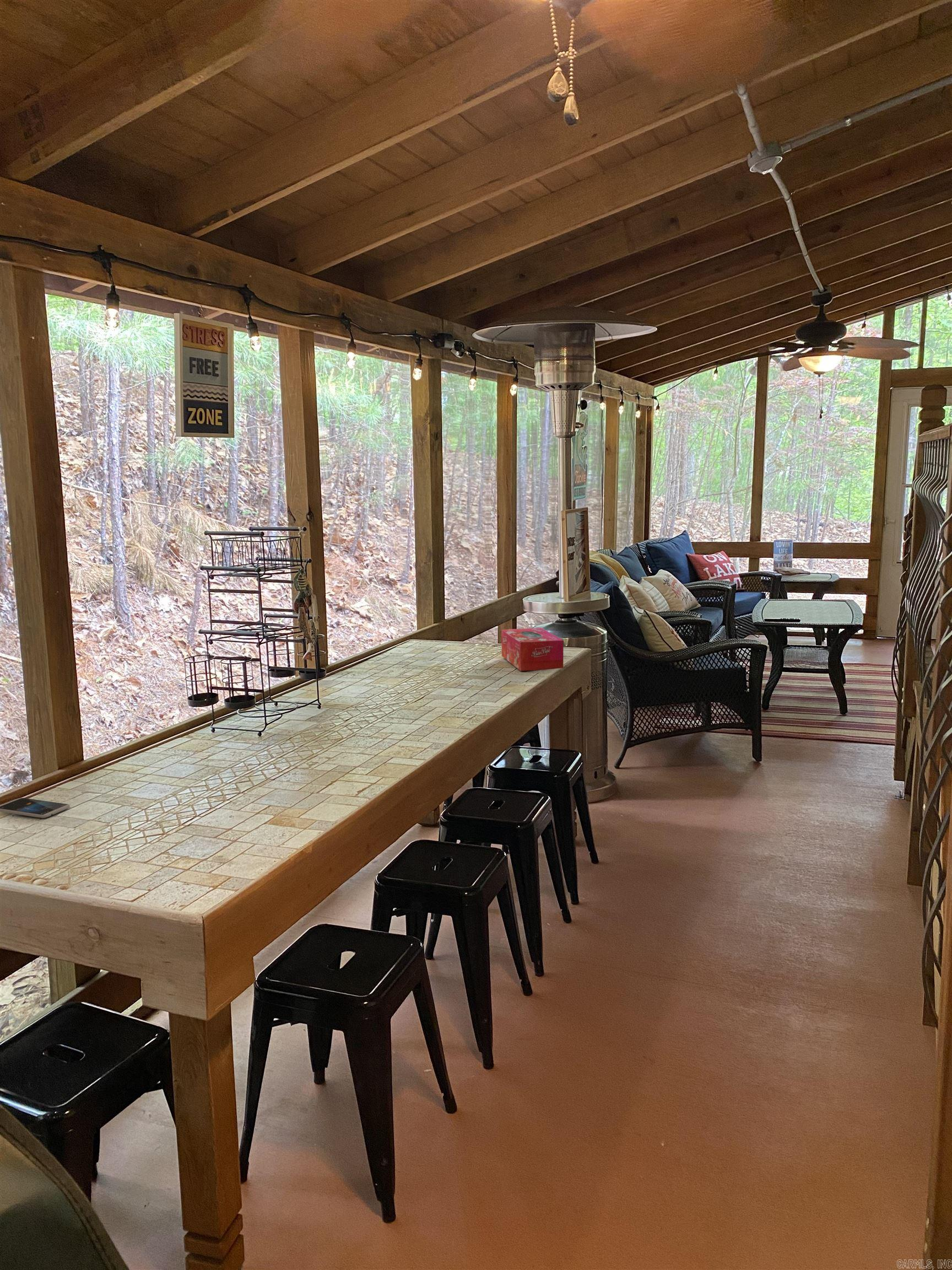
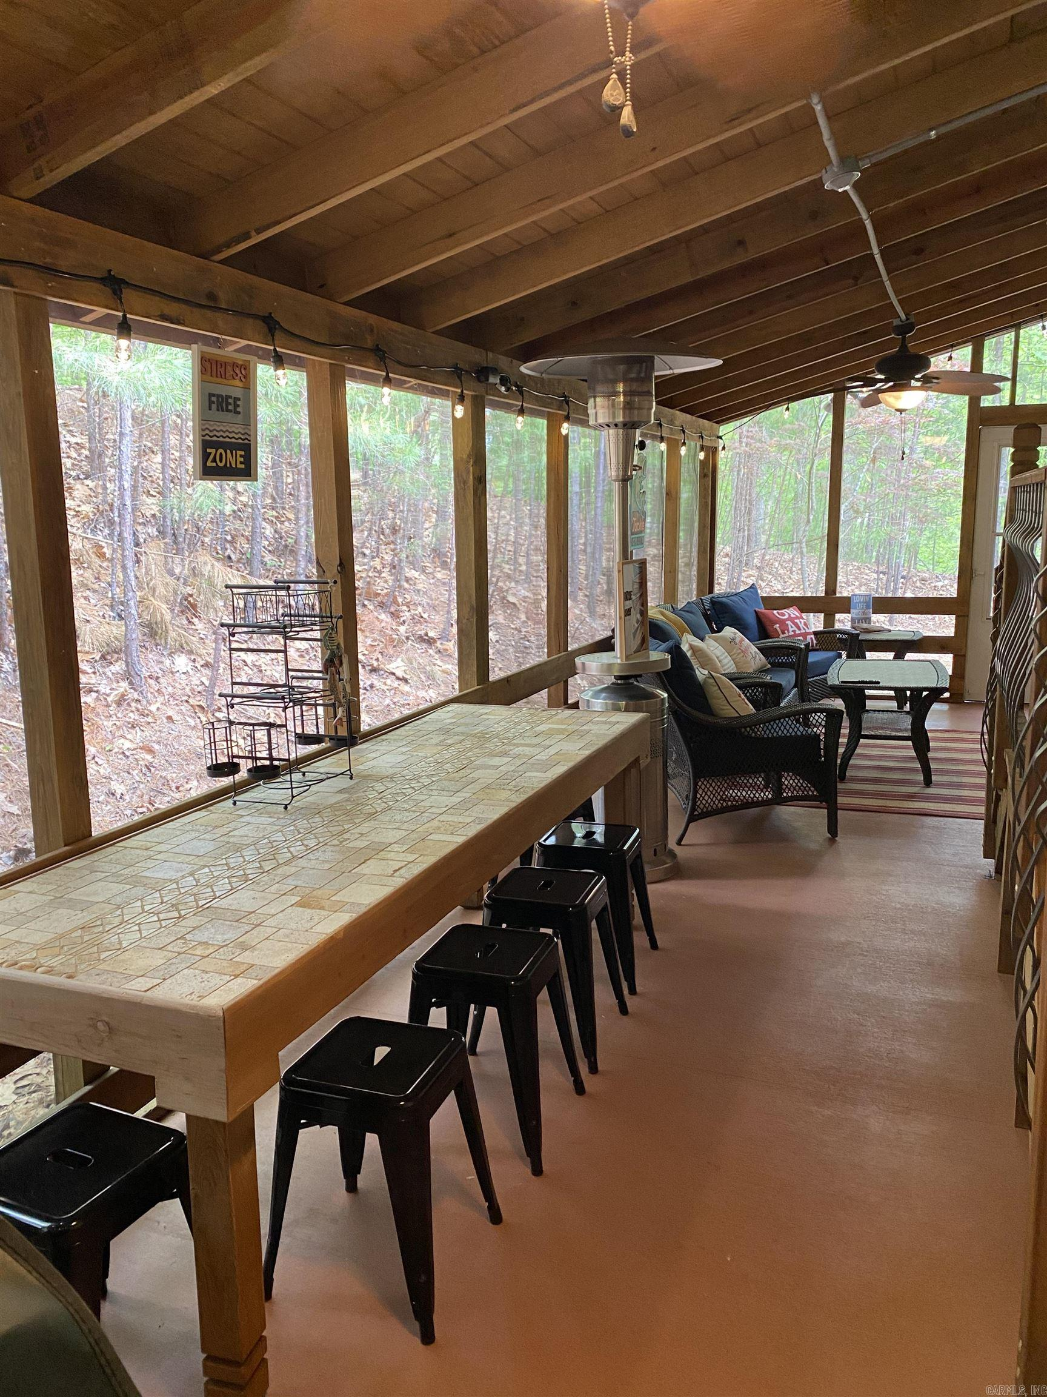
- smartphone (32, 808)
- tissue box (531, 648)
